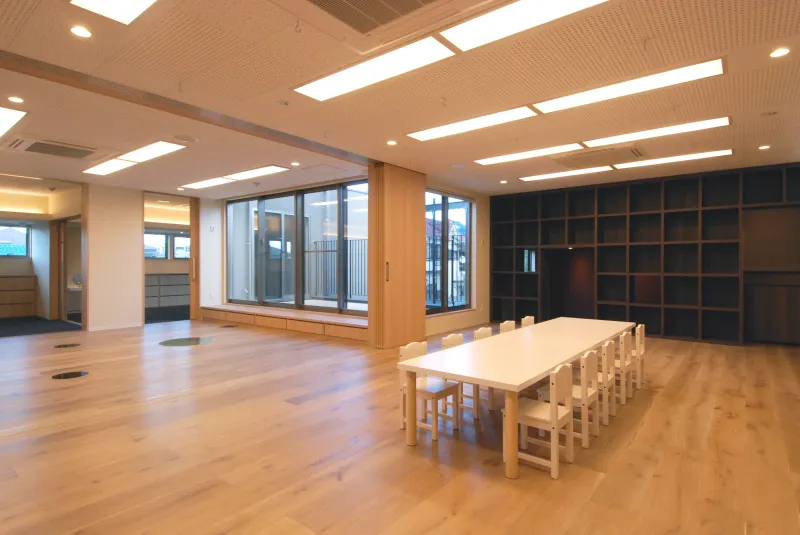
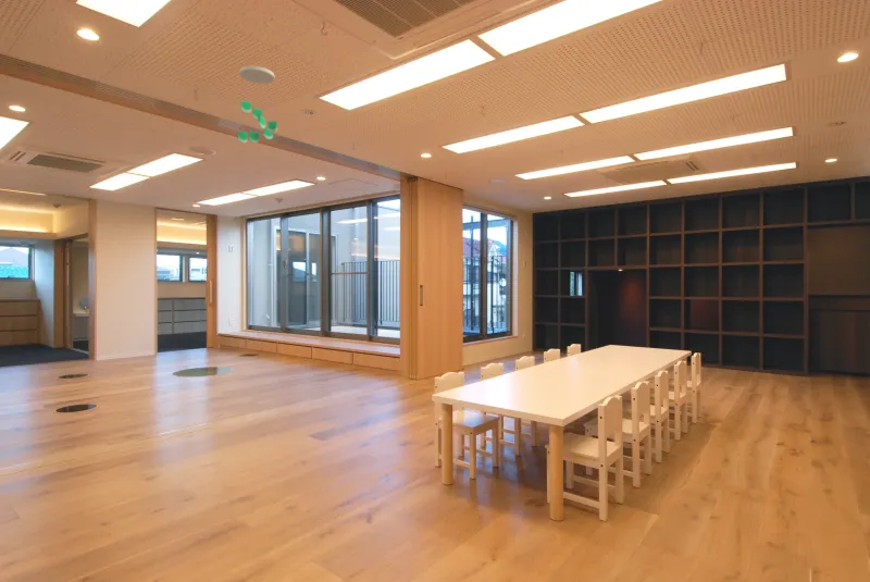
+ ceiling mobile (257, 109)
